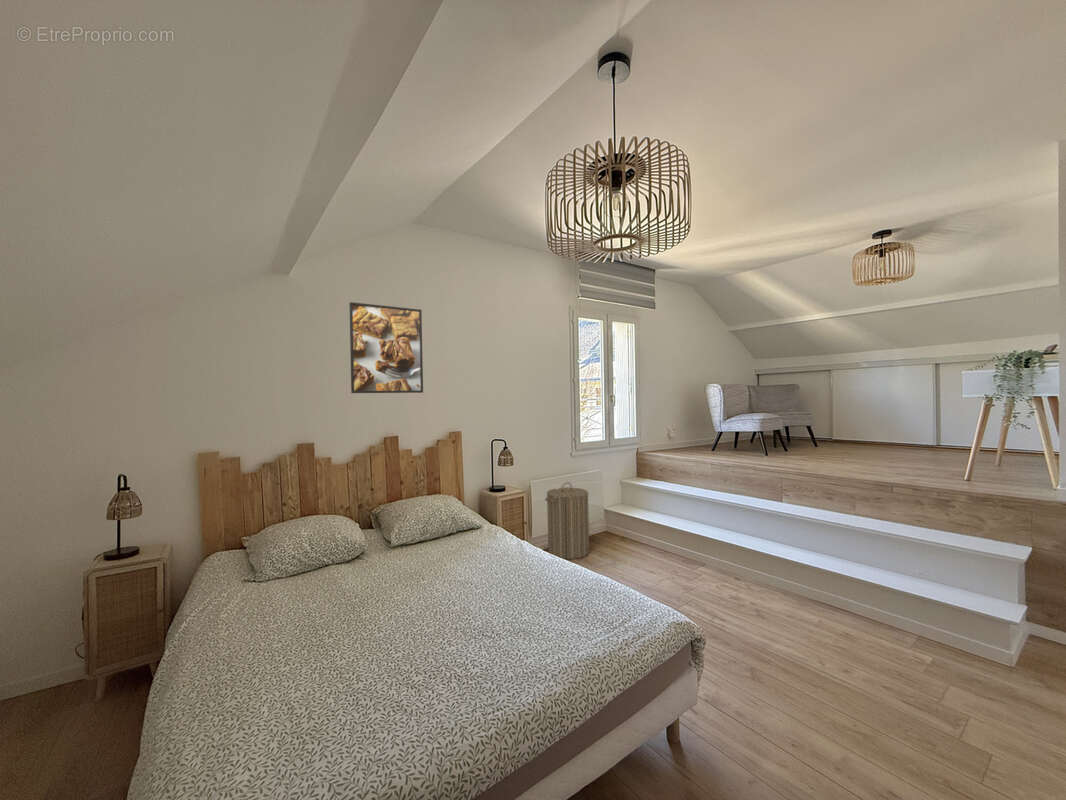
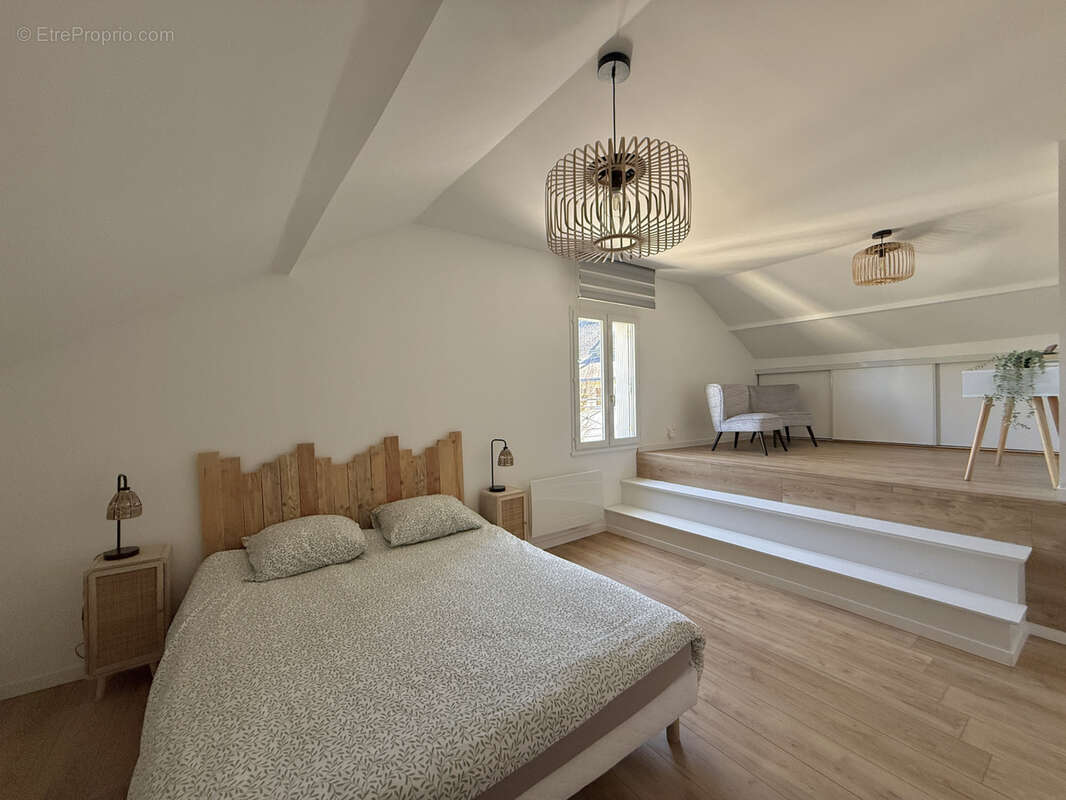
- laundry hamper (568, 517)
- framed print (387, 349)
